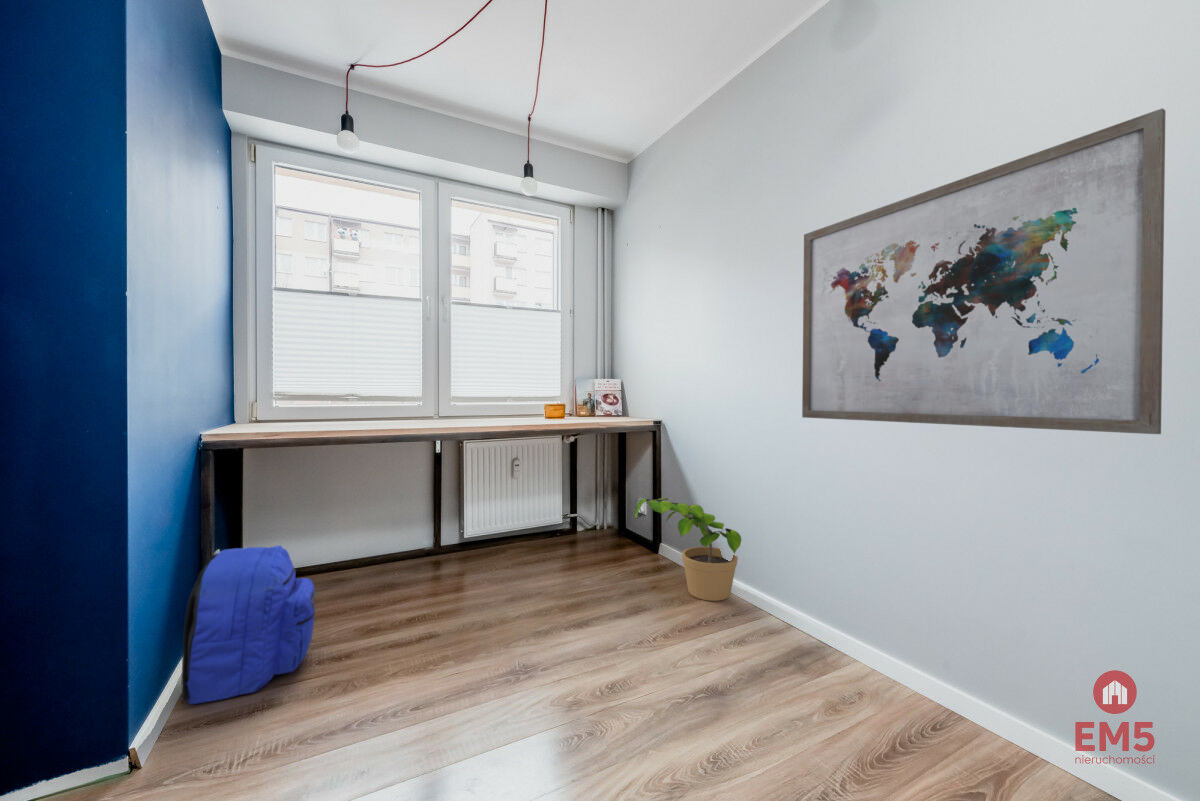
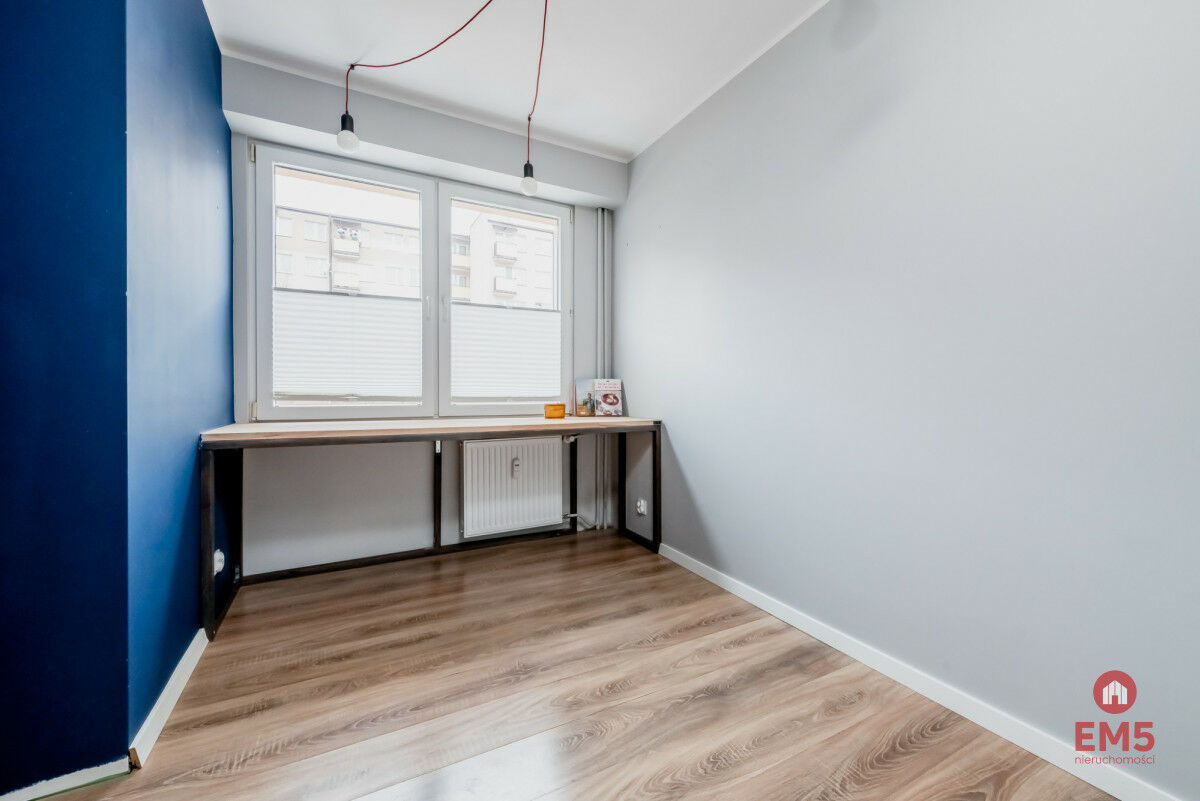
- potted plant (684, 550)
- backpack (255, 608)
- wall art (933, 306)
